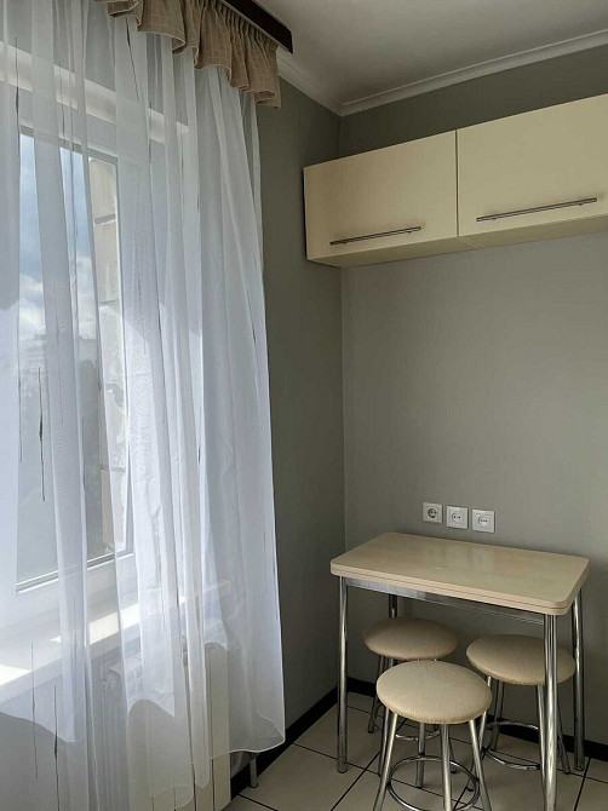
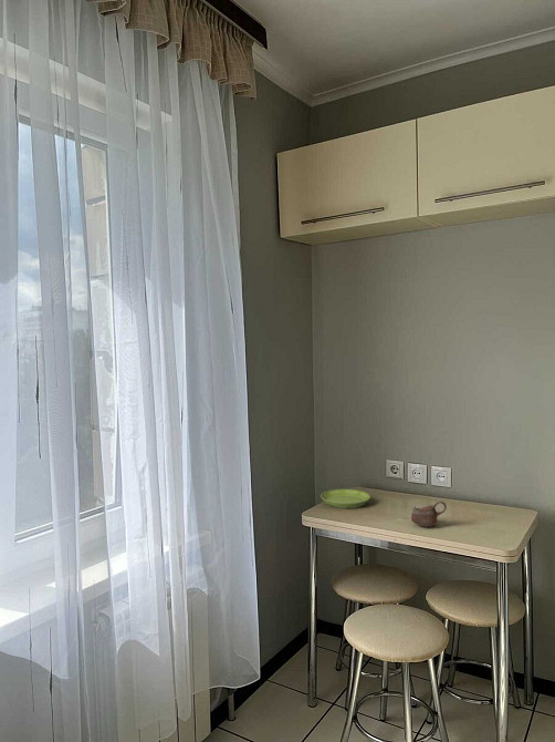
+ cup (427, 513)
+ saucer (345, 498)
